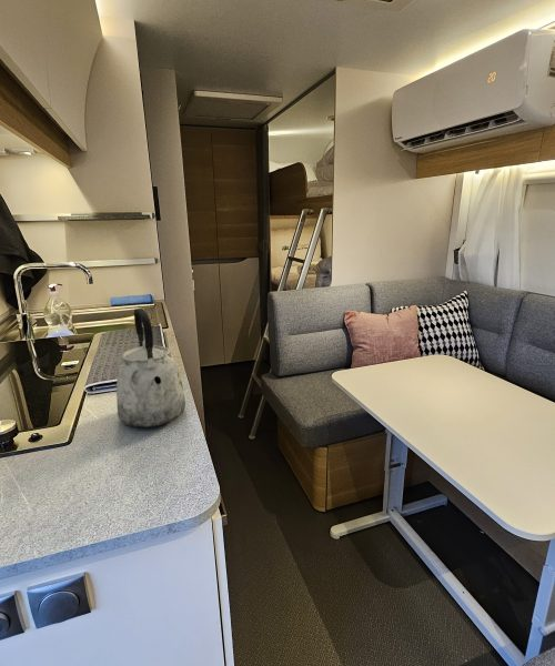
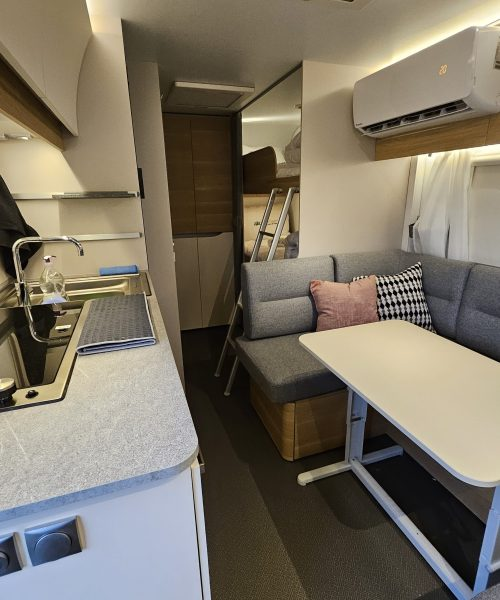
- kettle (149, 370)
